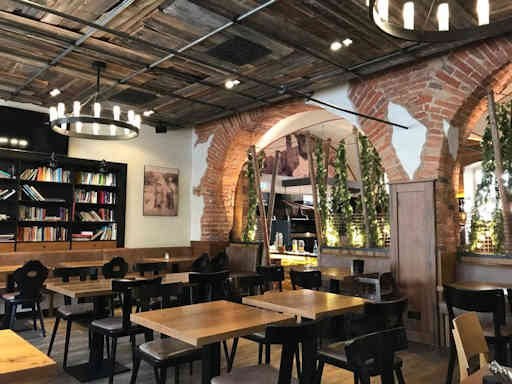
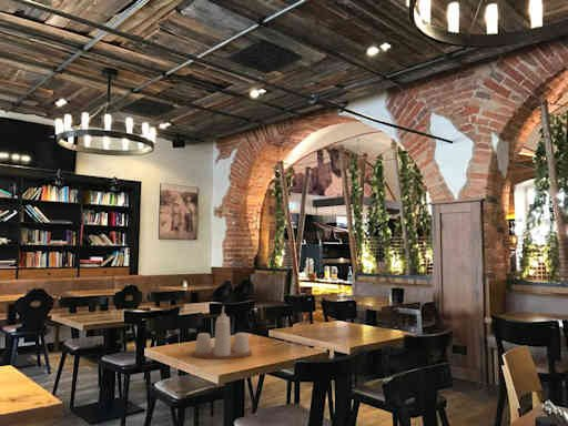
+ condiment set (222, 331)
